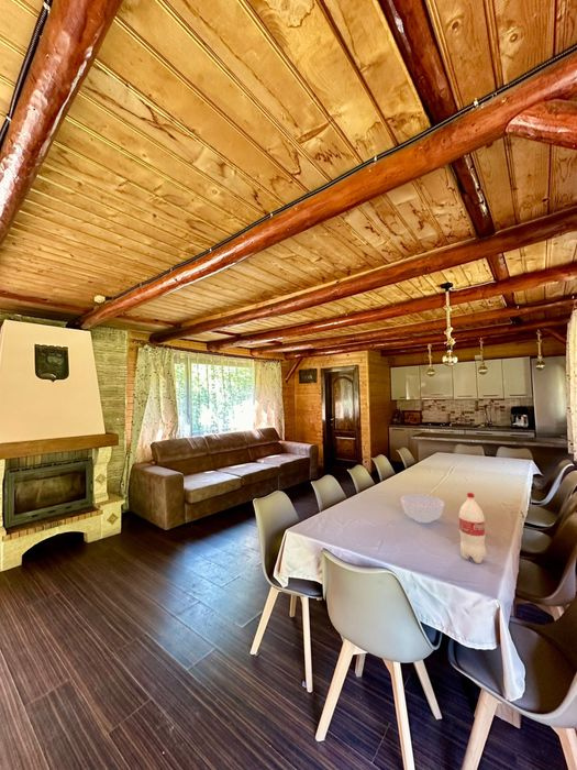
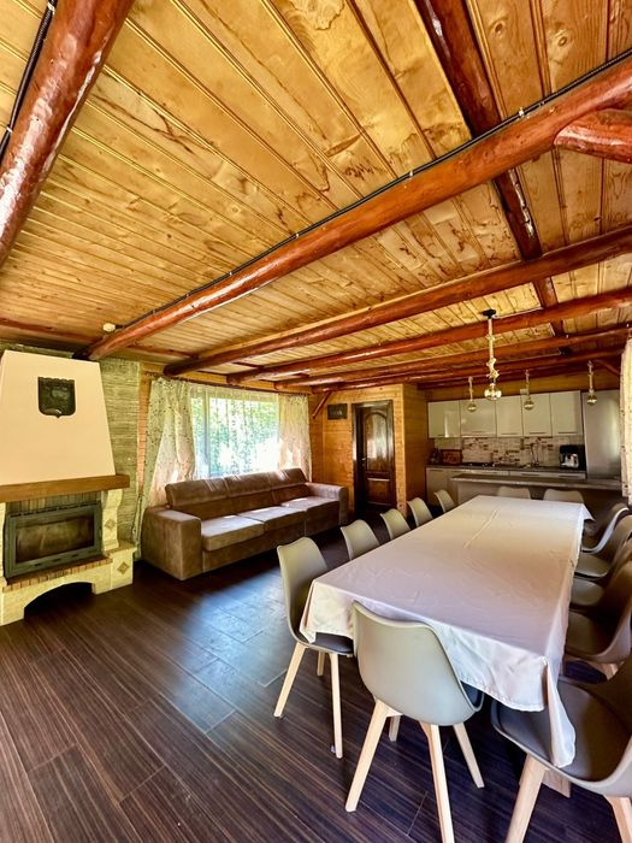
- bowl (422, 509)
- bottle (471, 526)
